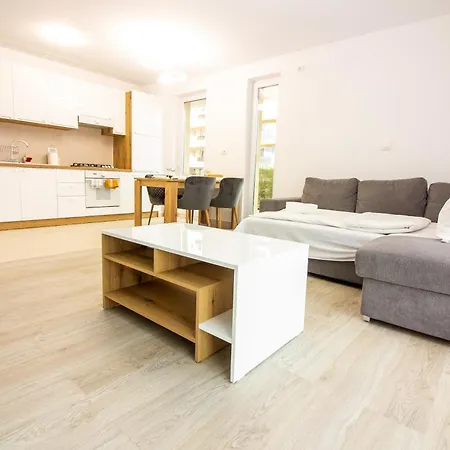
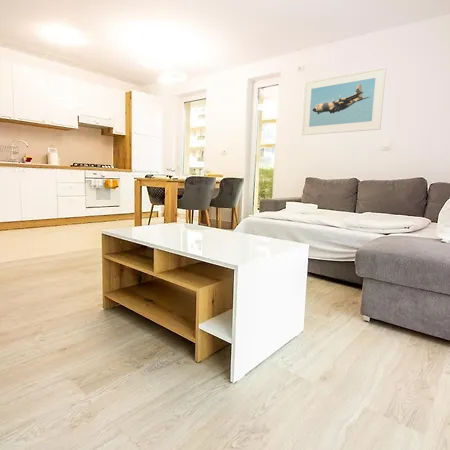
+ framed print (340, 104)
